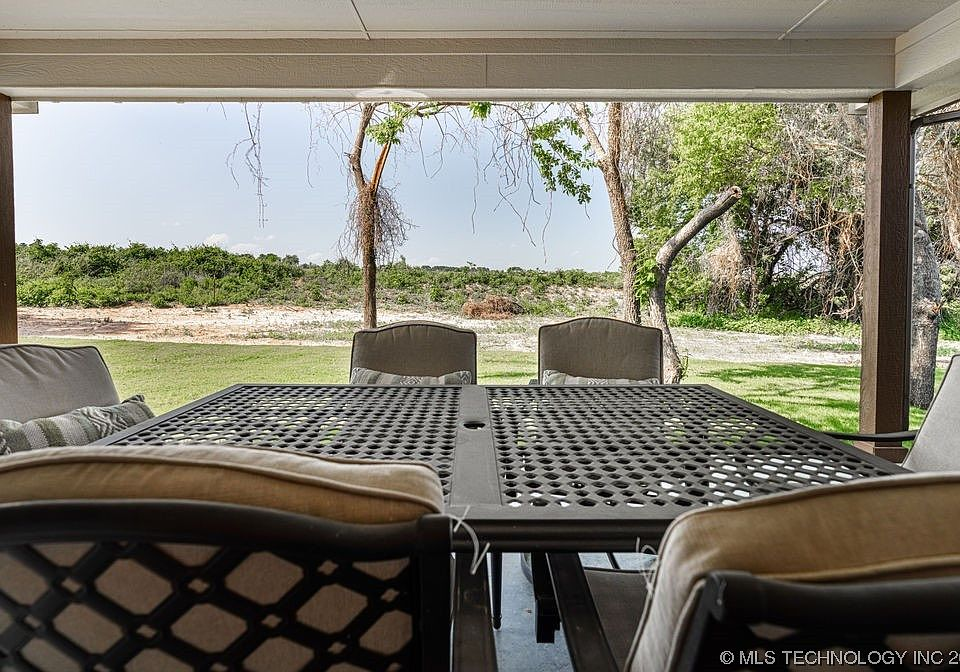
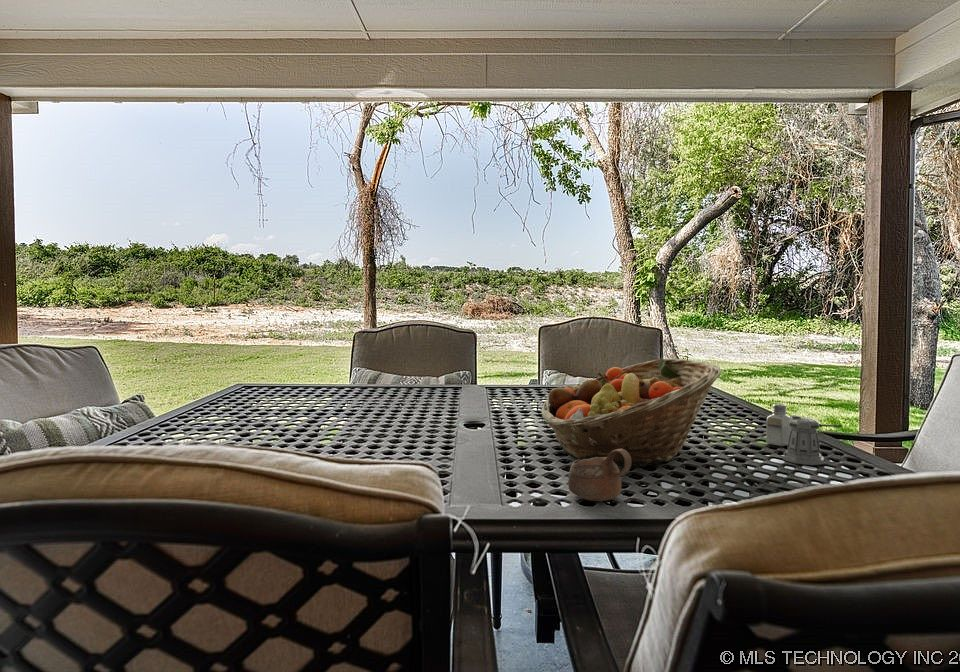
+ saltshaker (778, 424)
+ fruit basket (626, 404)
+ pepper shaker (808, 438)
+ cup (597, 471)
